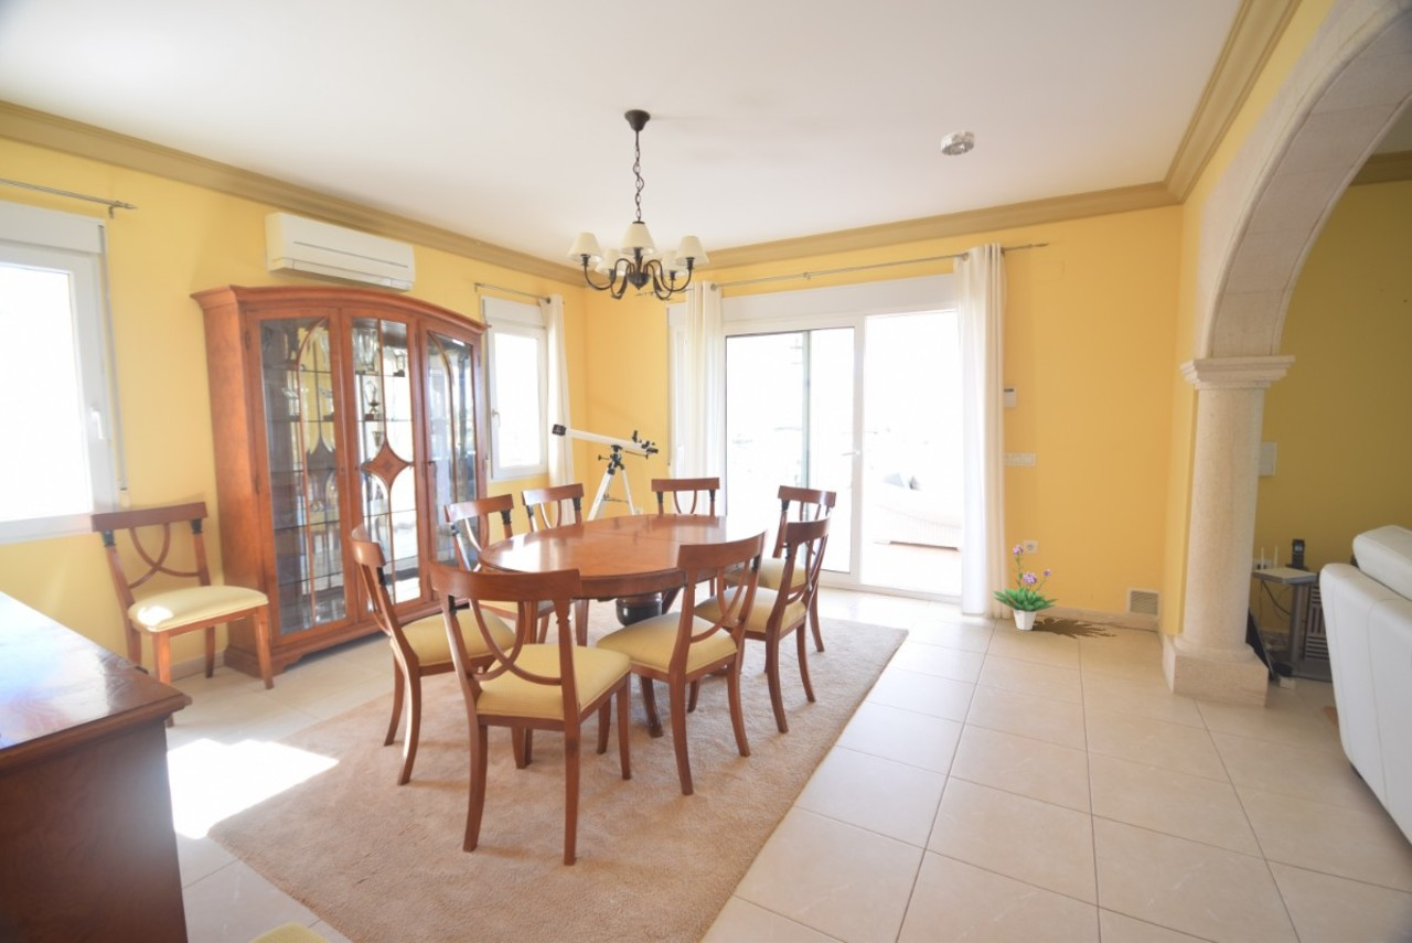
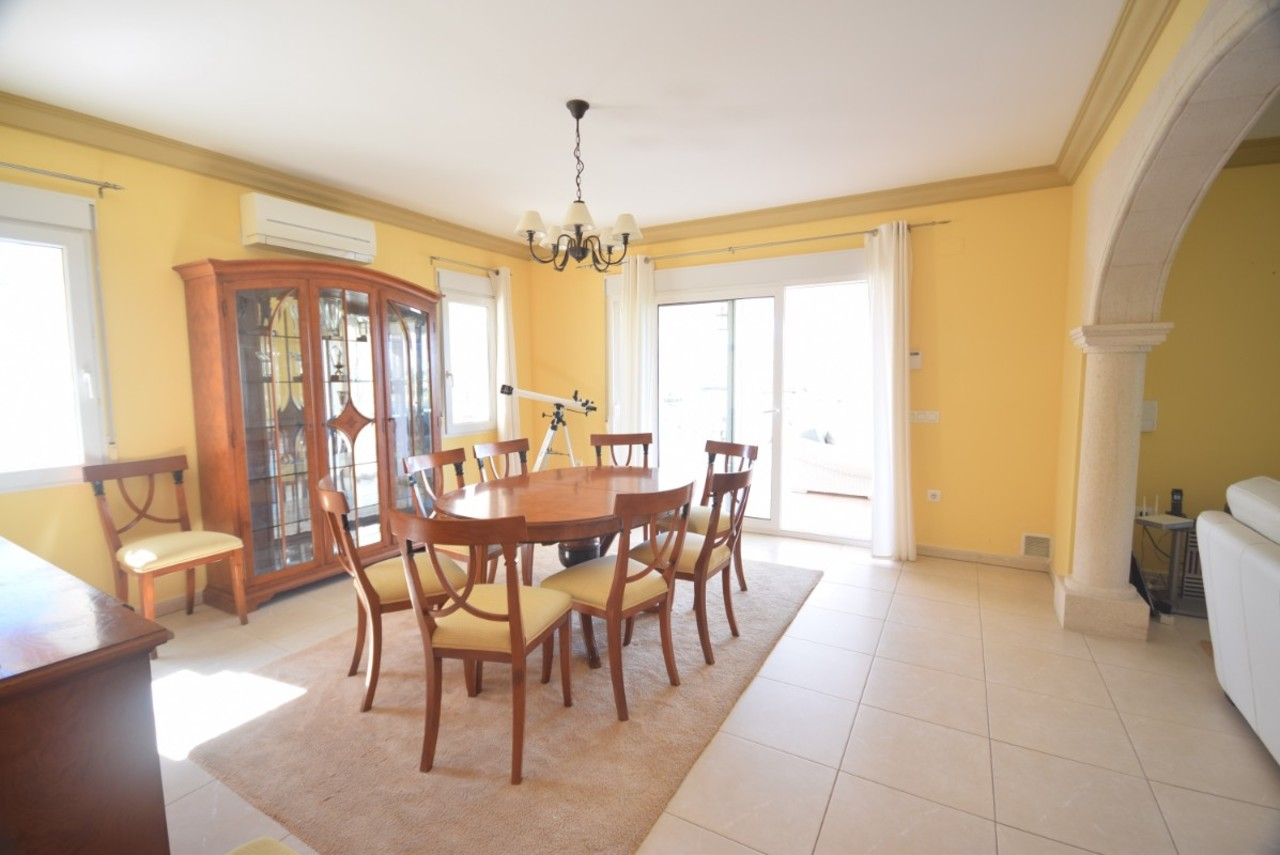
- potted plant (1024, 587)
- smoke detector (958, 142)
